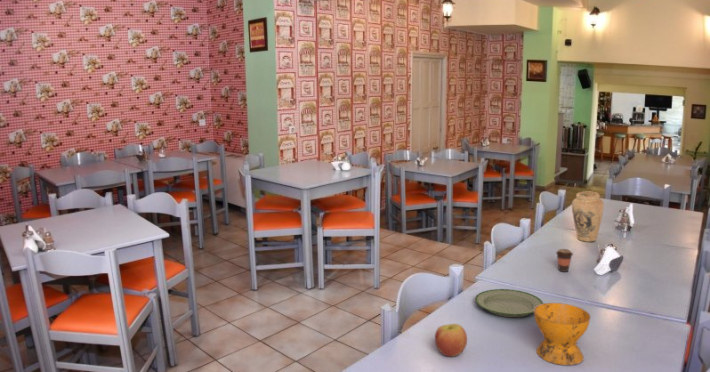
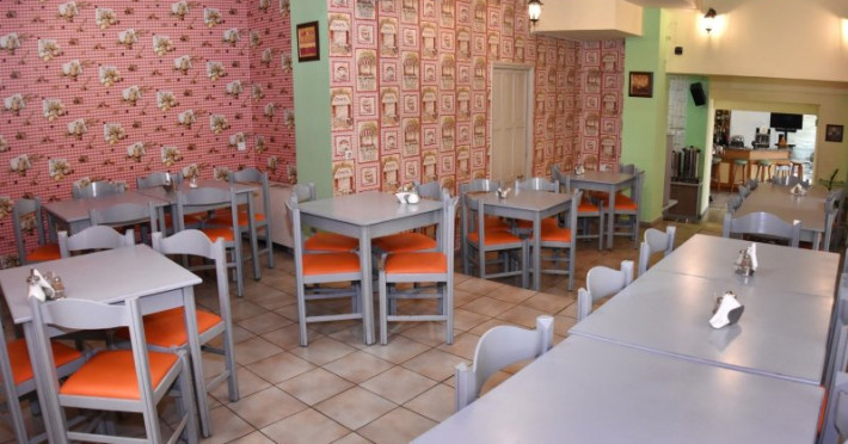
- bowl (560, 333)
- vase (586, 216)
- plate (508, 304)
- coffee cup (564, 260)
- apple (450, 339)
